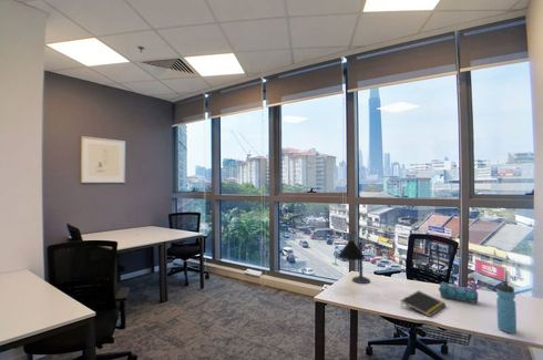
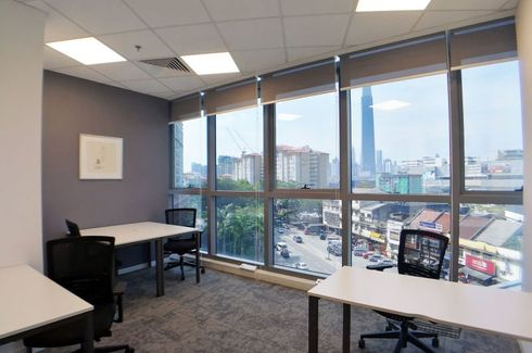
- notepad (423, 302)
- water bottle (505, 306)
- desk lamp (355, 257)
- pencil case (458, 291)
